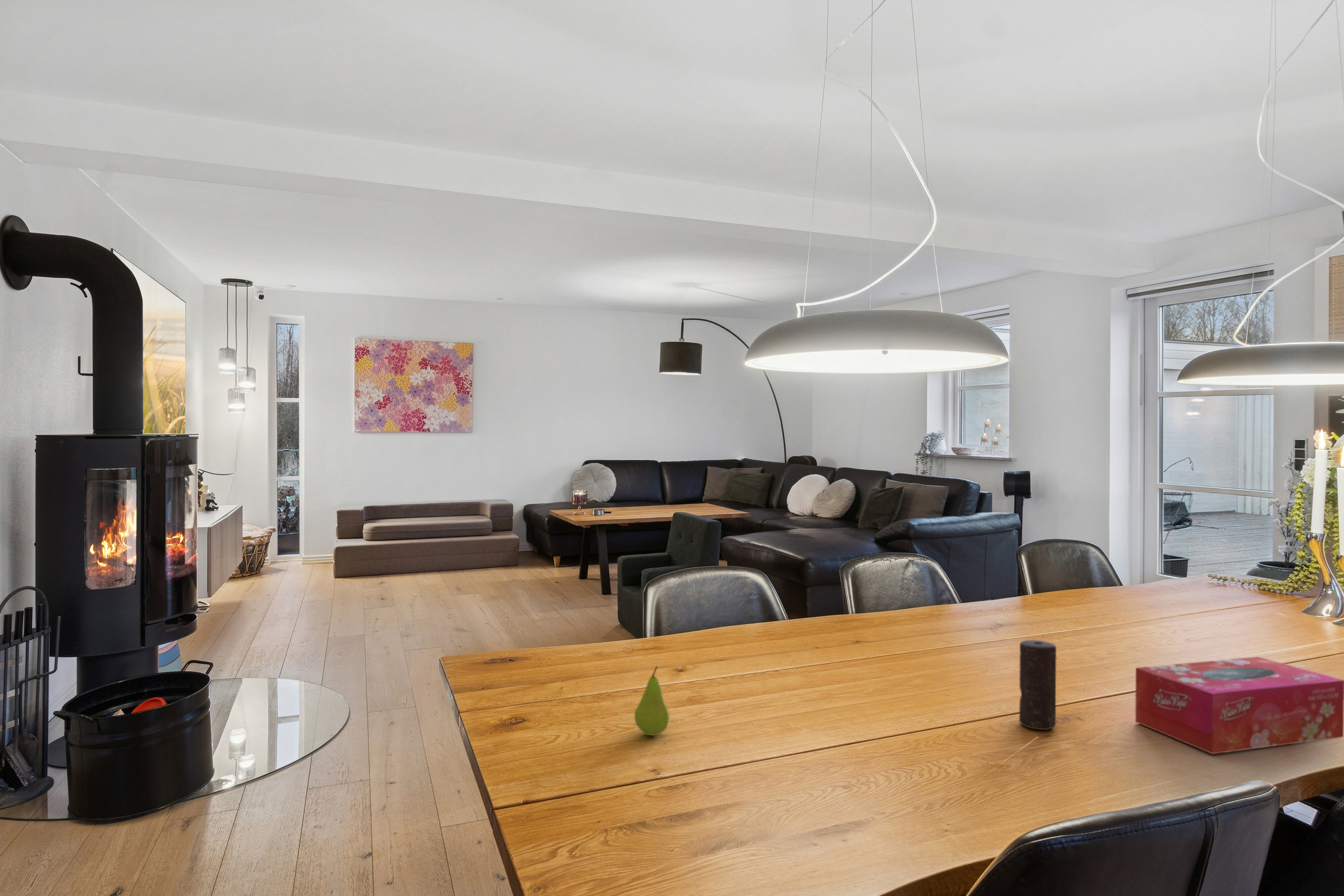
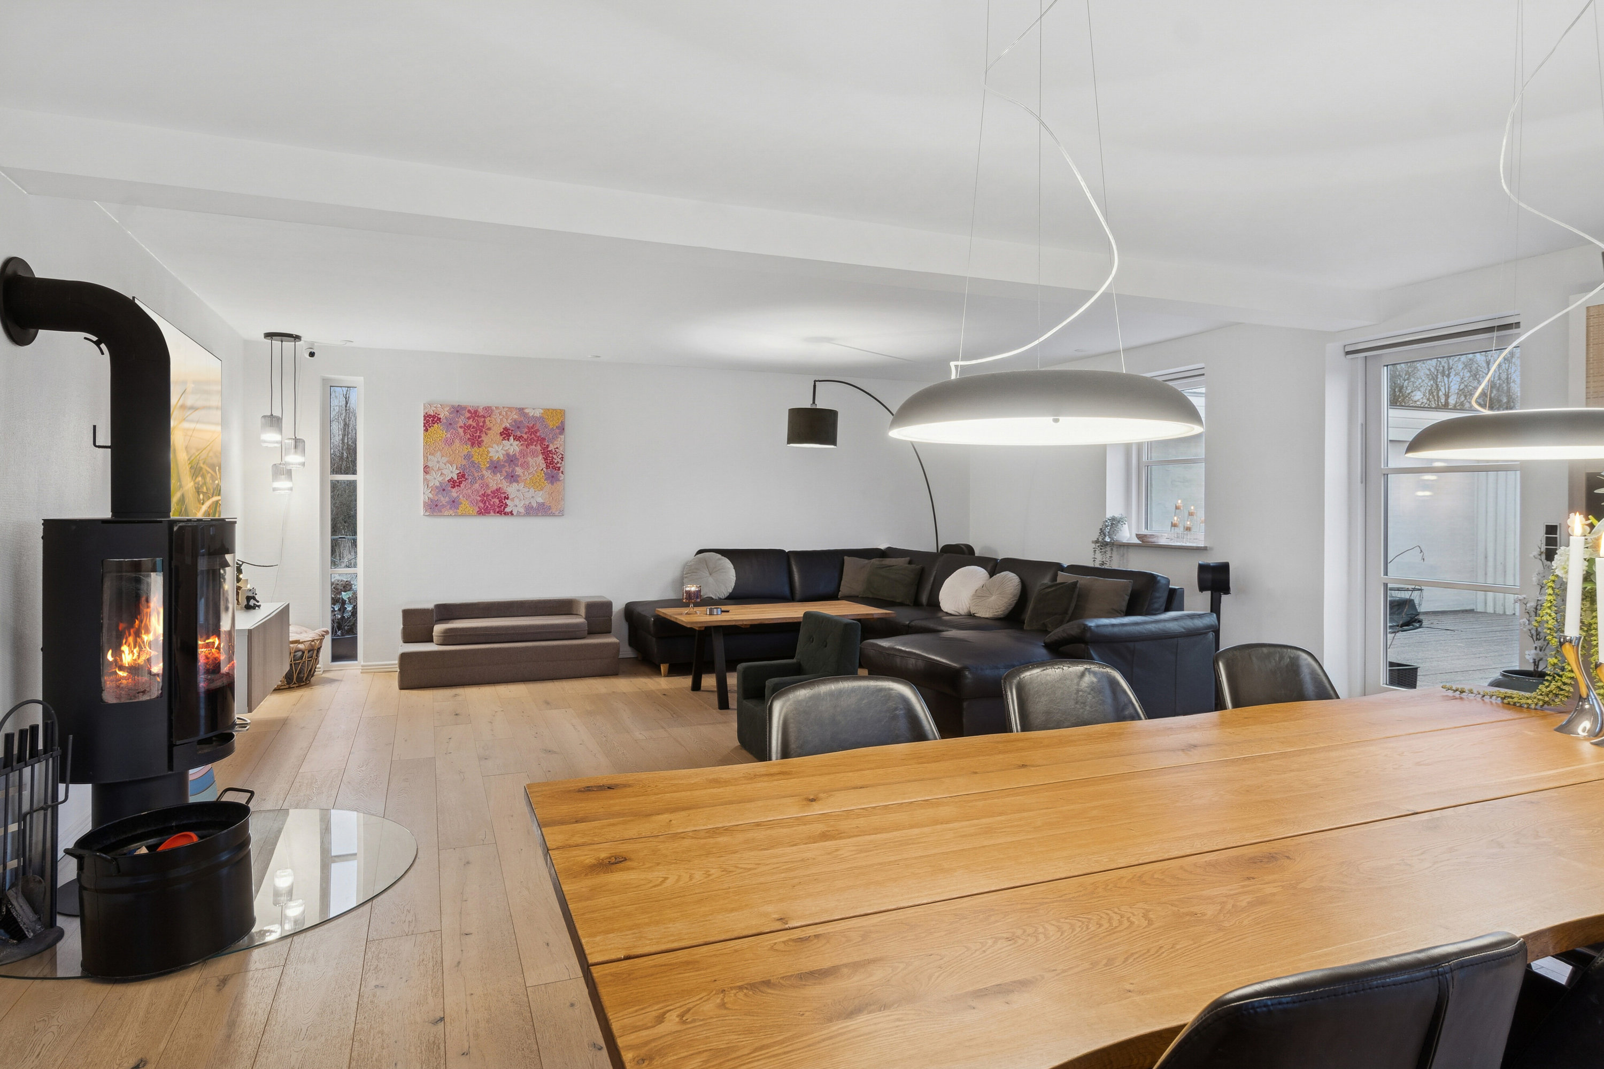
- tissue box (1236, 701)
- candle (1037, 684)
- fruit (652, 700)
